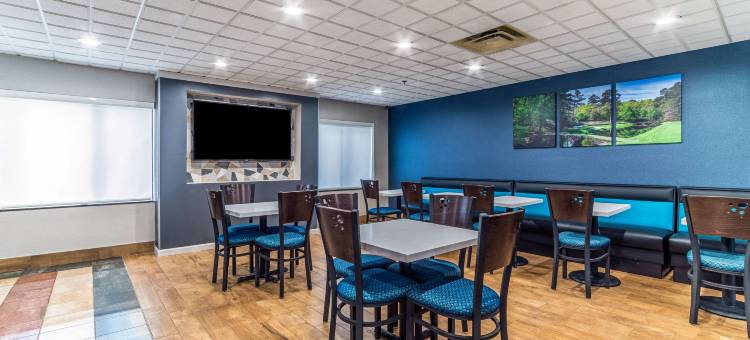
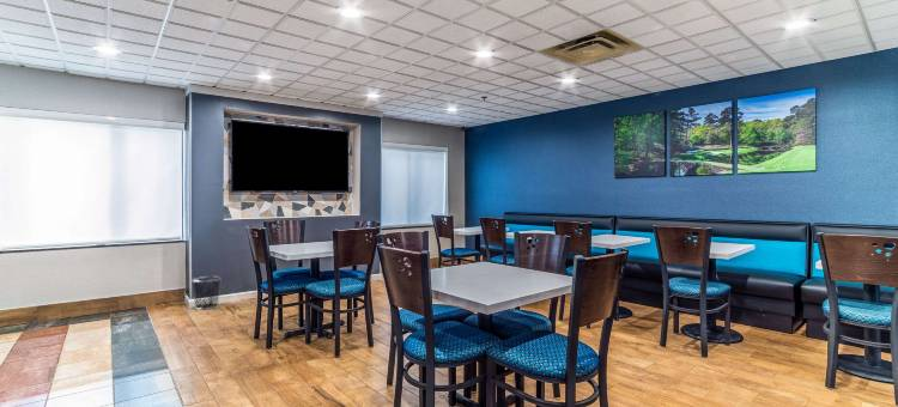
+ waste bin (206, 292)
